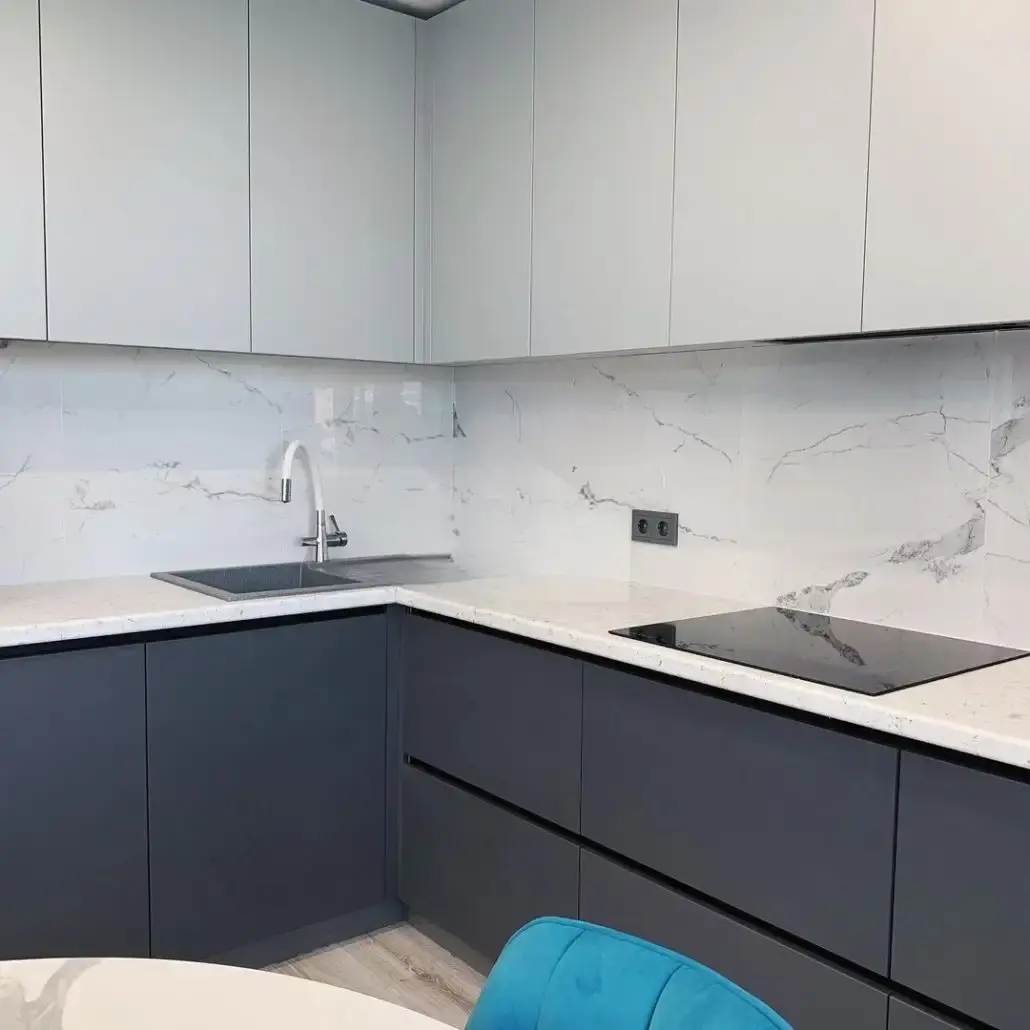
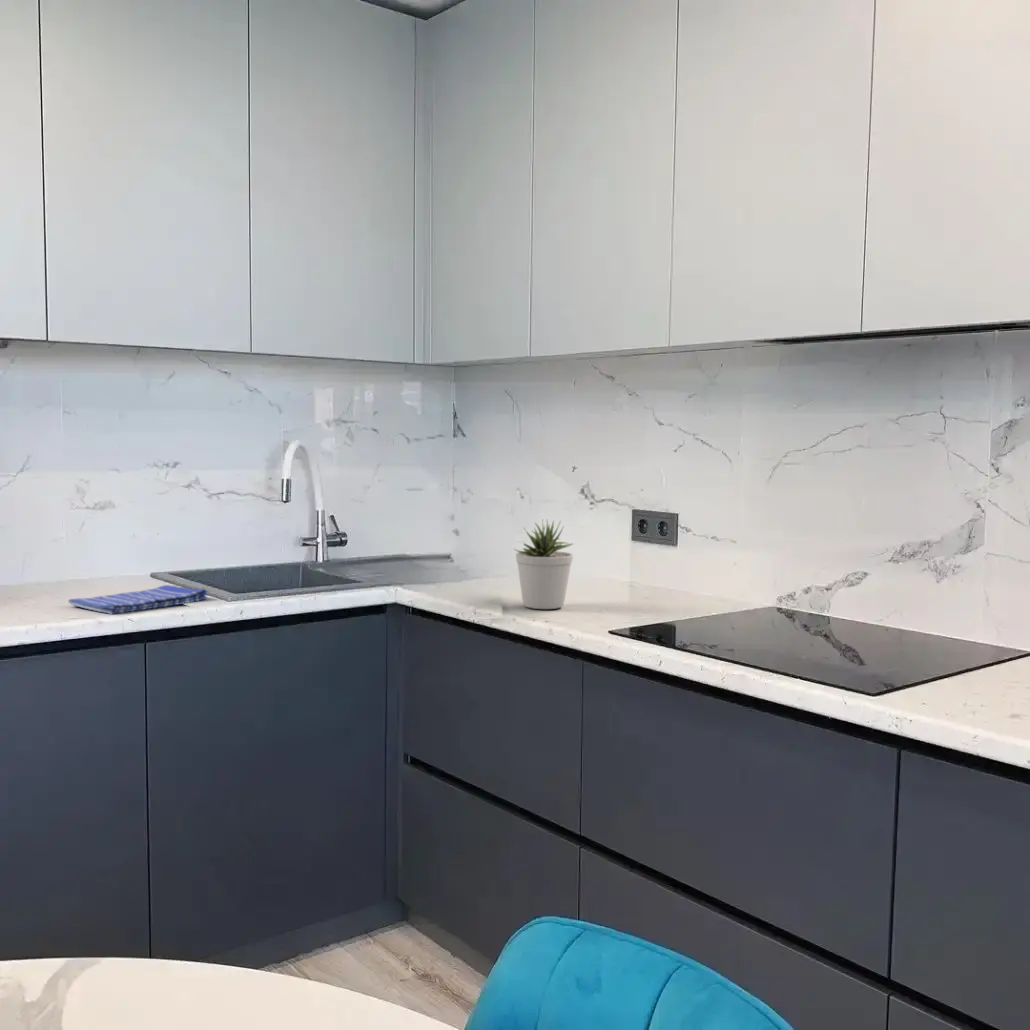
+ dish towel (140, 596)
+ potted plant (542, 561)
